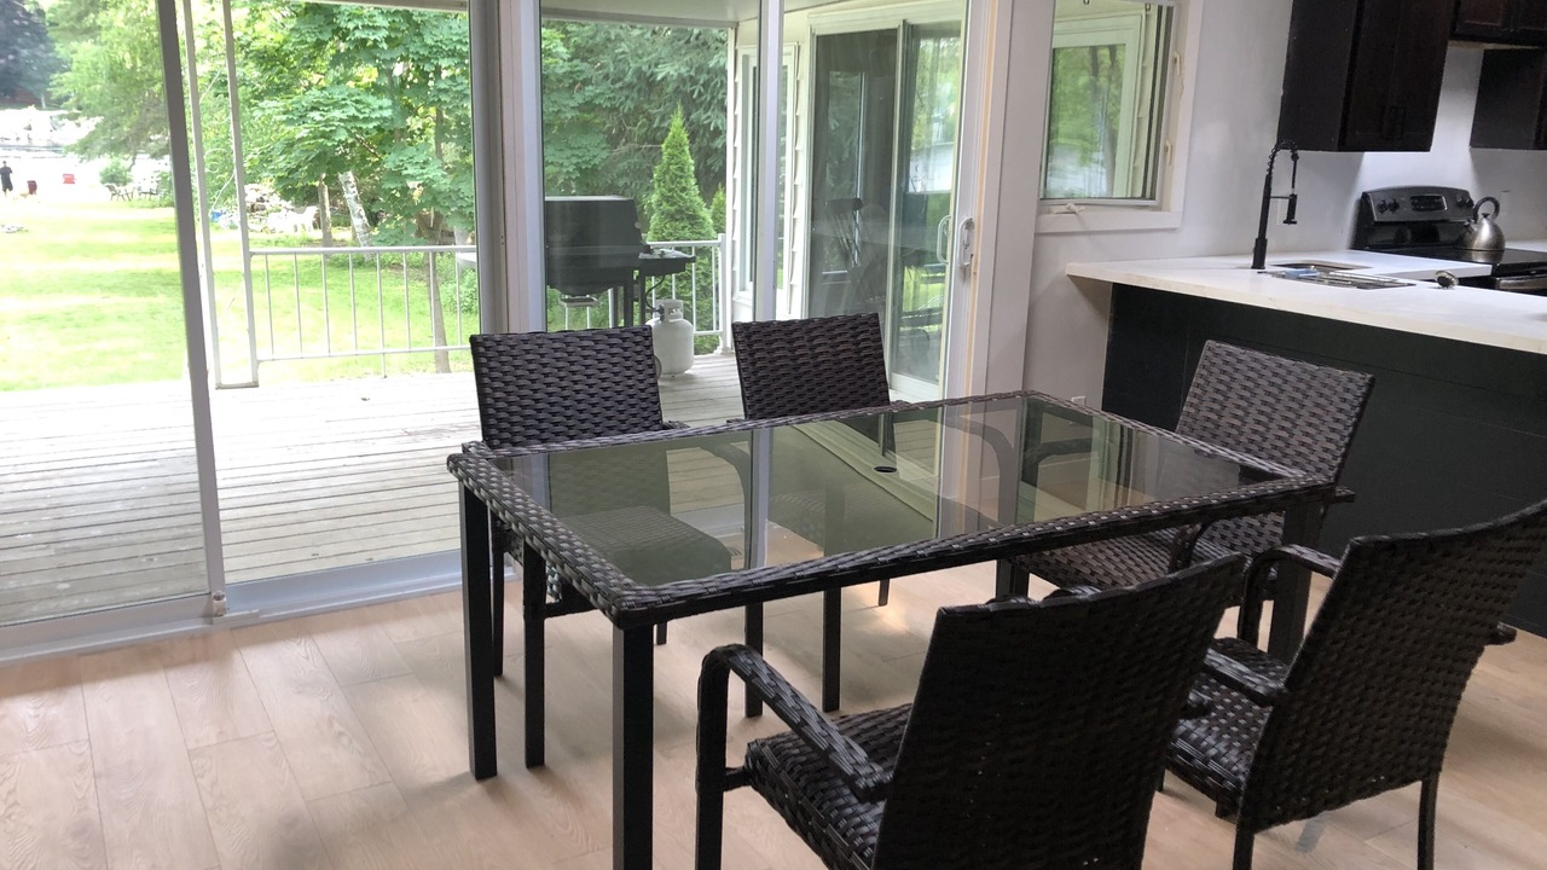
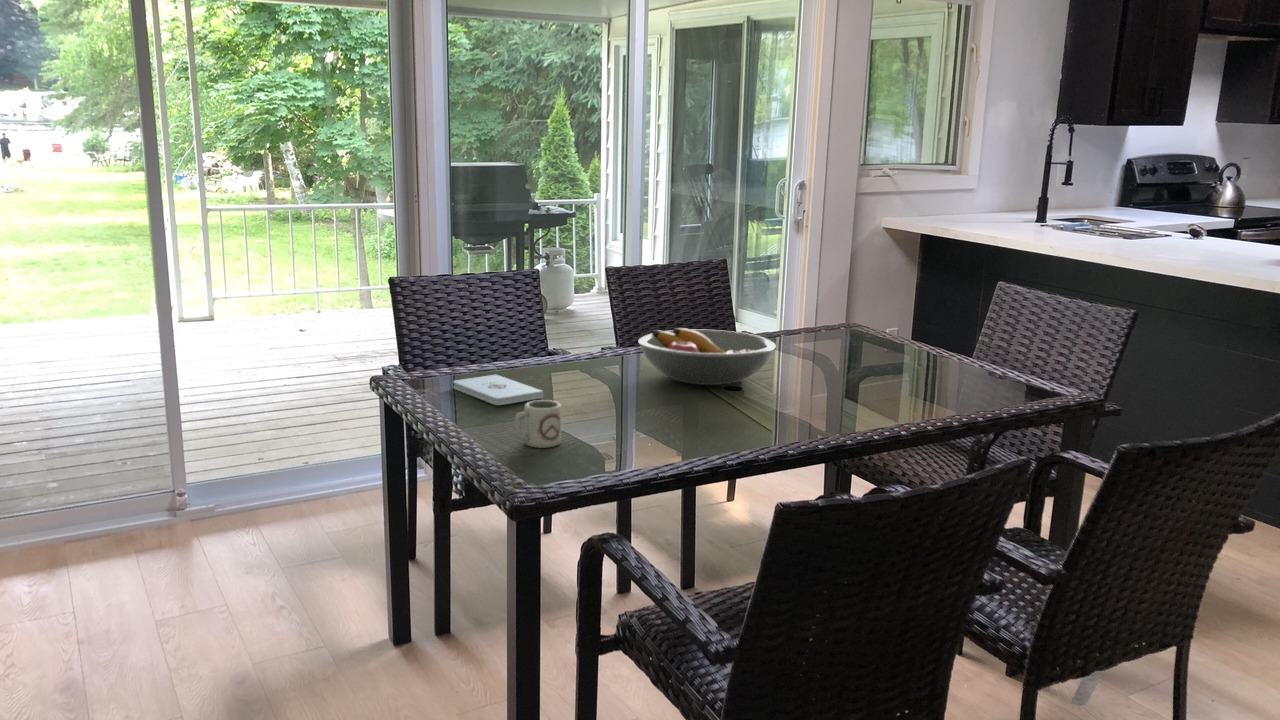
+ notepad (496, 389)
+ cup (537, 424)
+ fruit bowl (706, 355)
